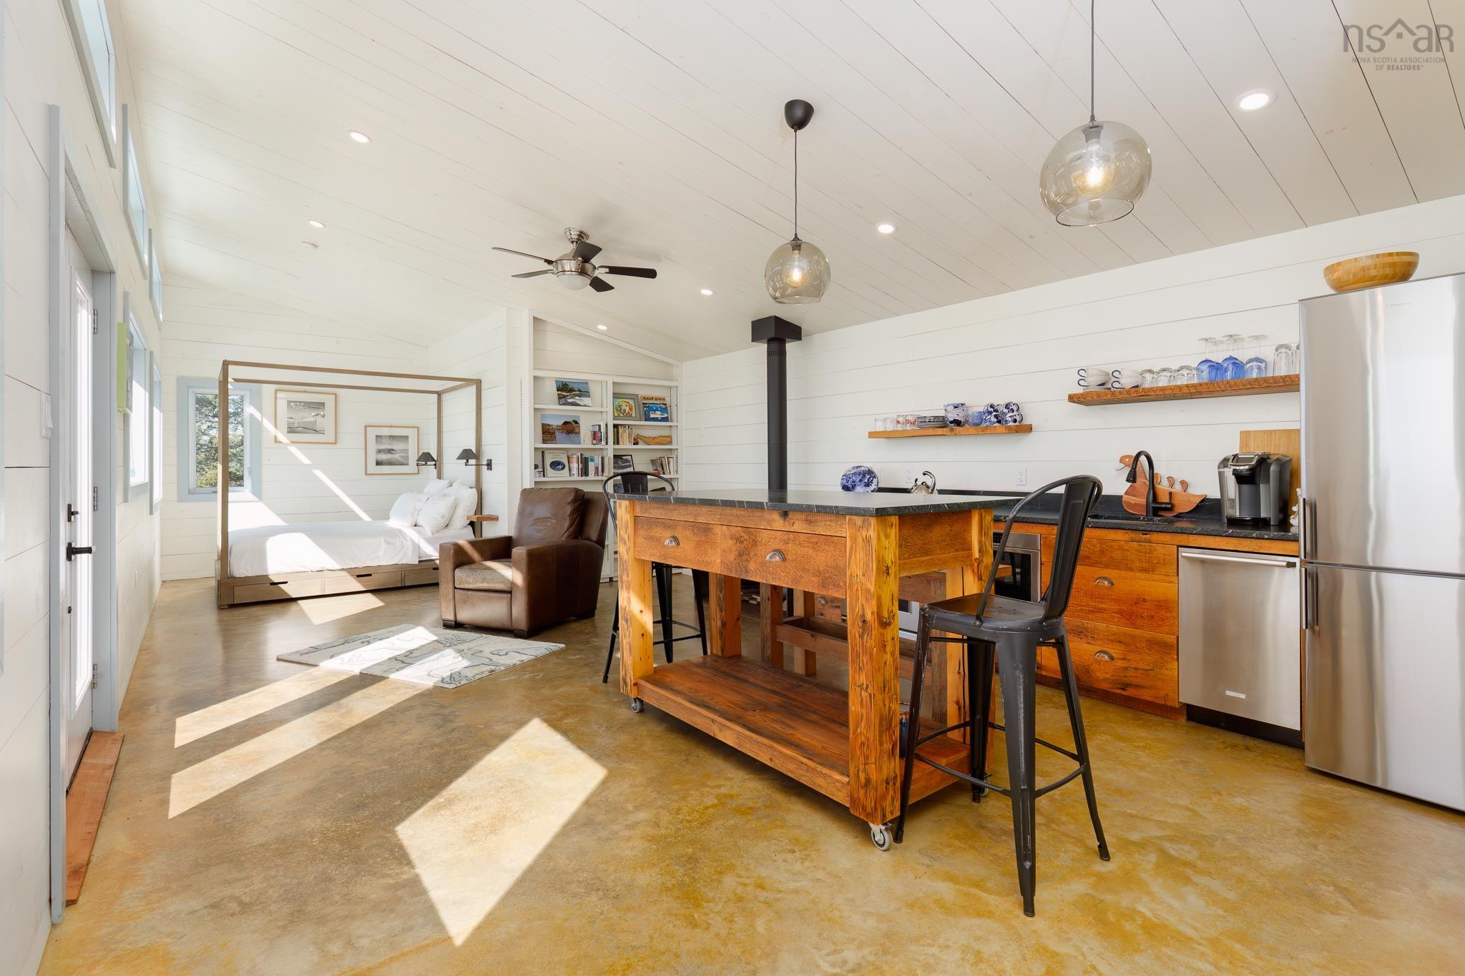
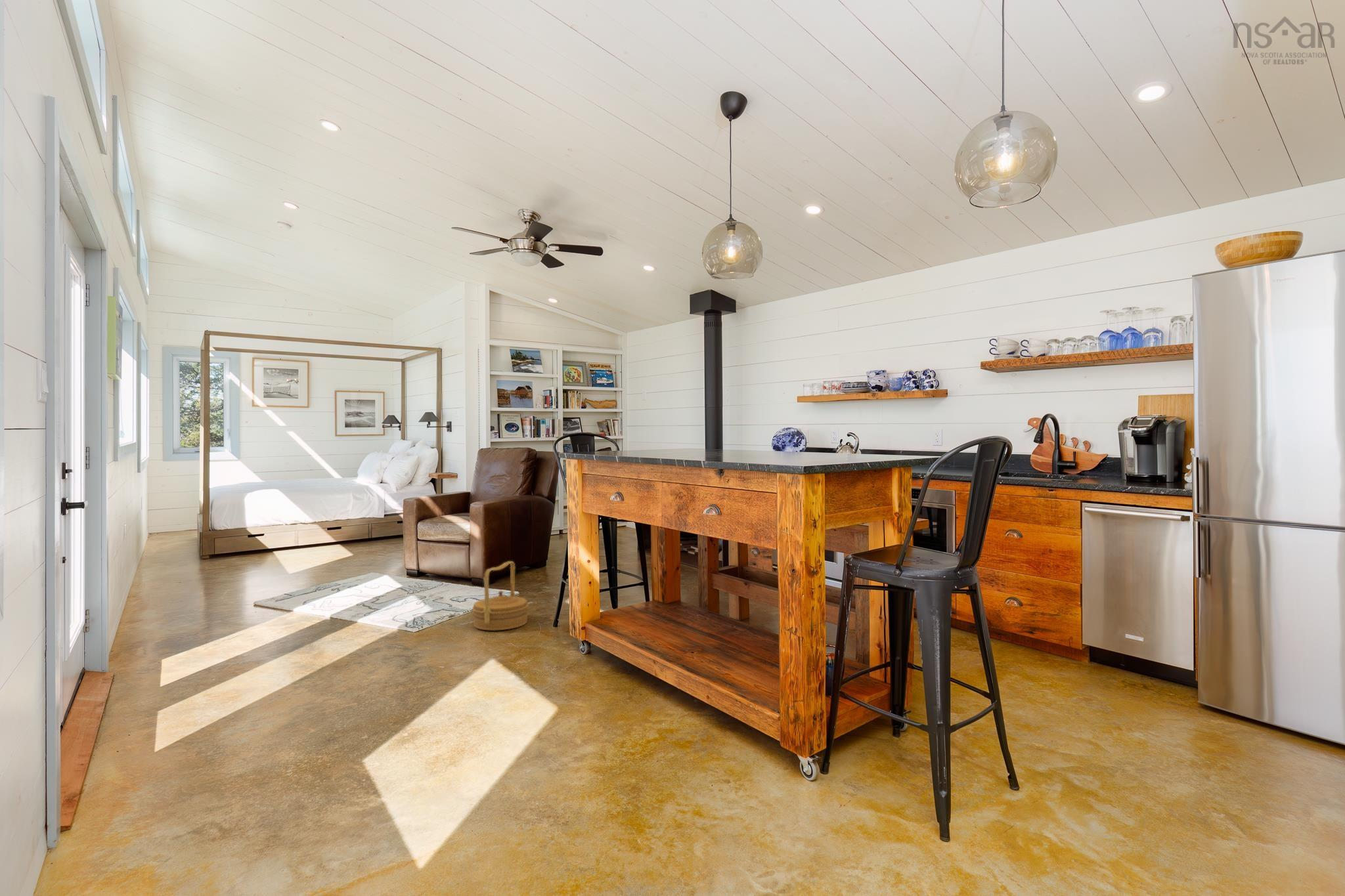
+ basket (500, 594)
